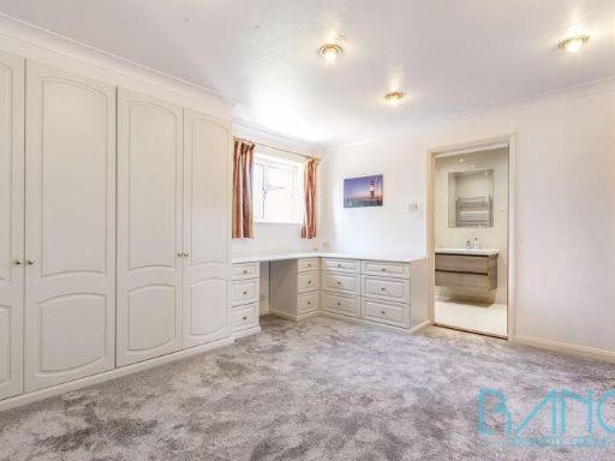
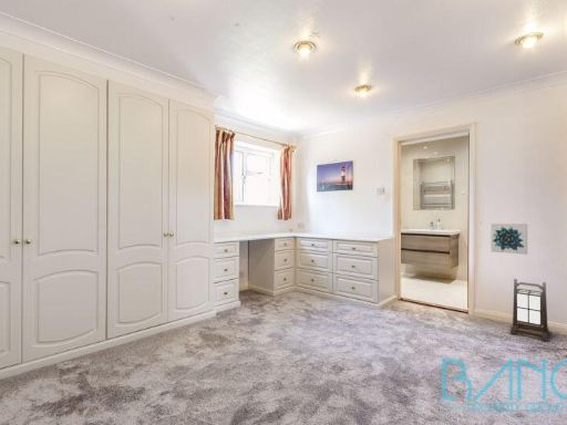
+ lantern (529, 307)
+ wall art (508, 238)
